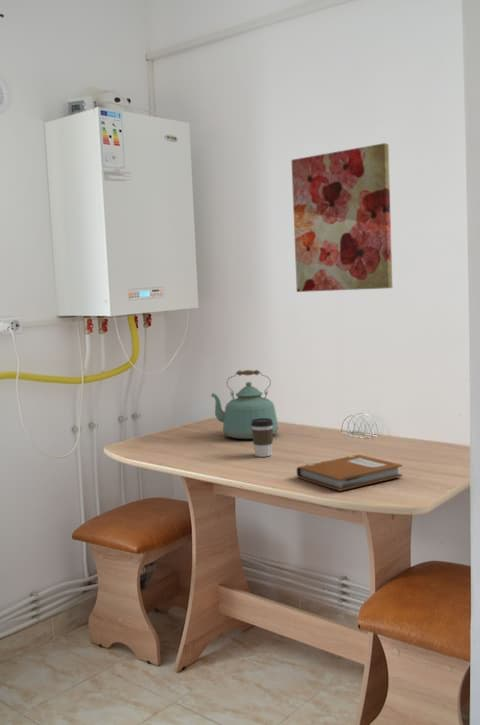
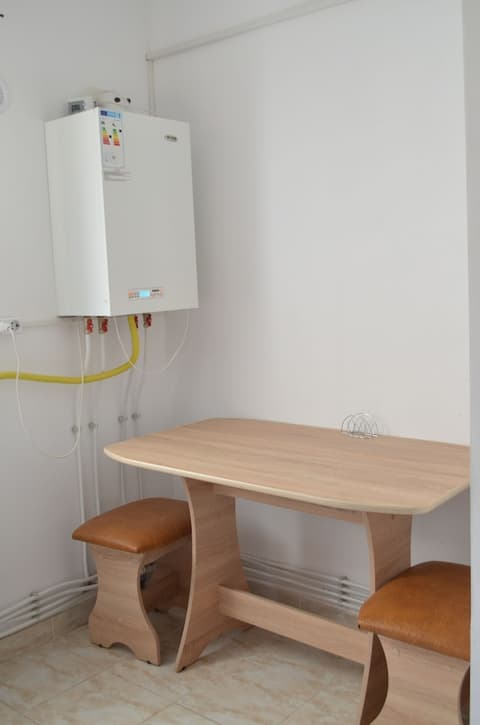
- coffee cup (262, 437)
- notebook (350, 470)
- kettle (243, 402)
- wall art (340, 221)
